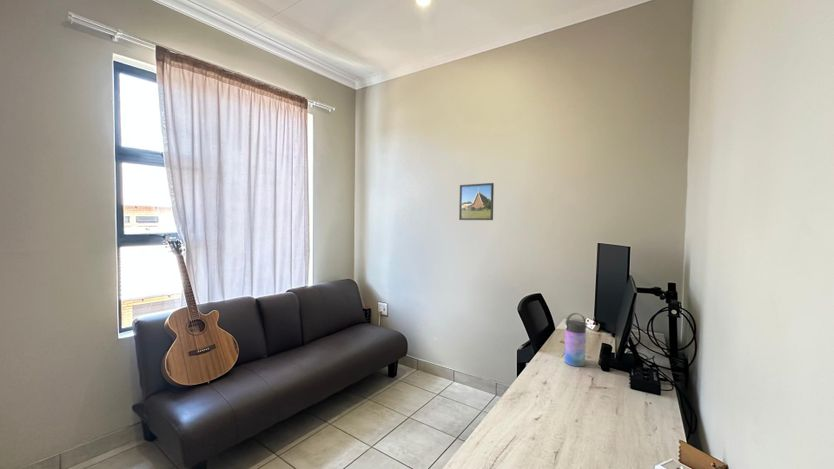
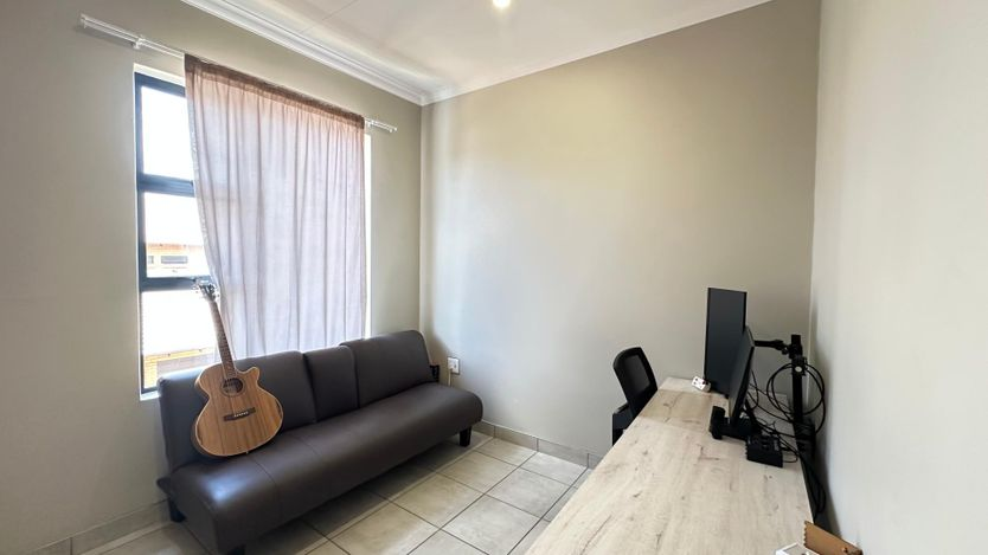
- water bottle (575, 337)
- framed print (475, 202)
